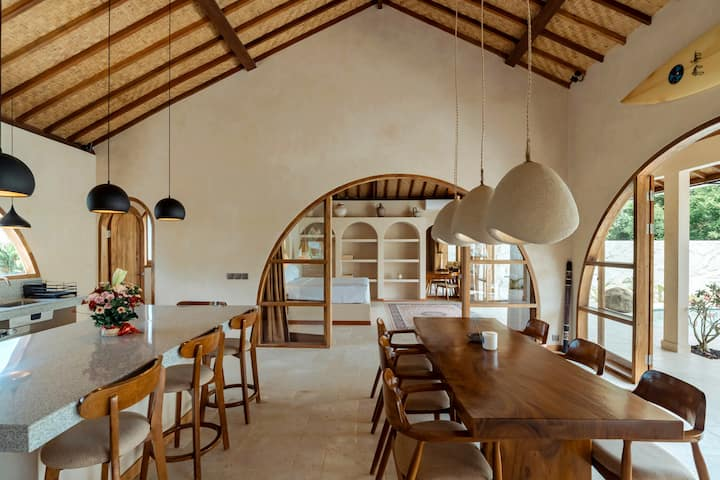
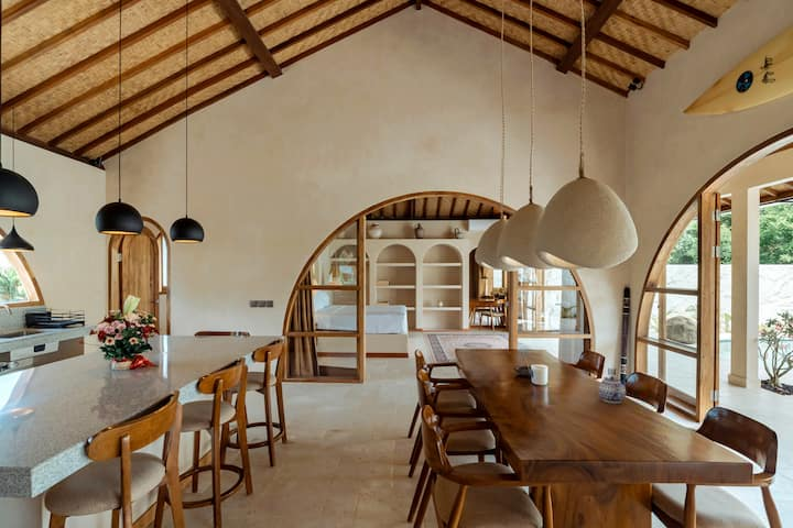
+ teapot (611, 388)
